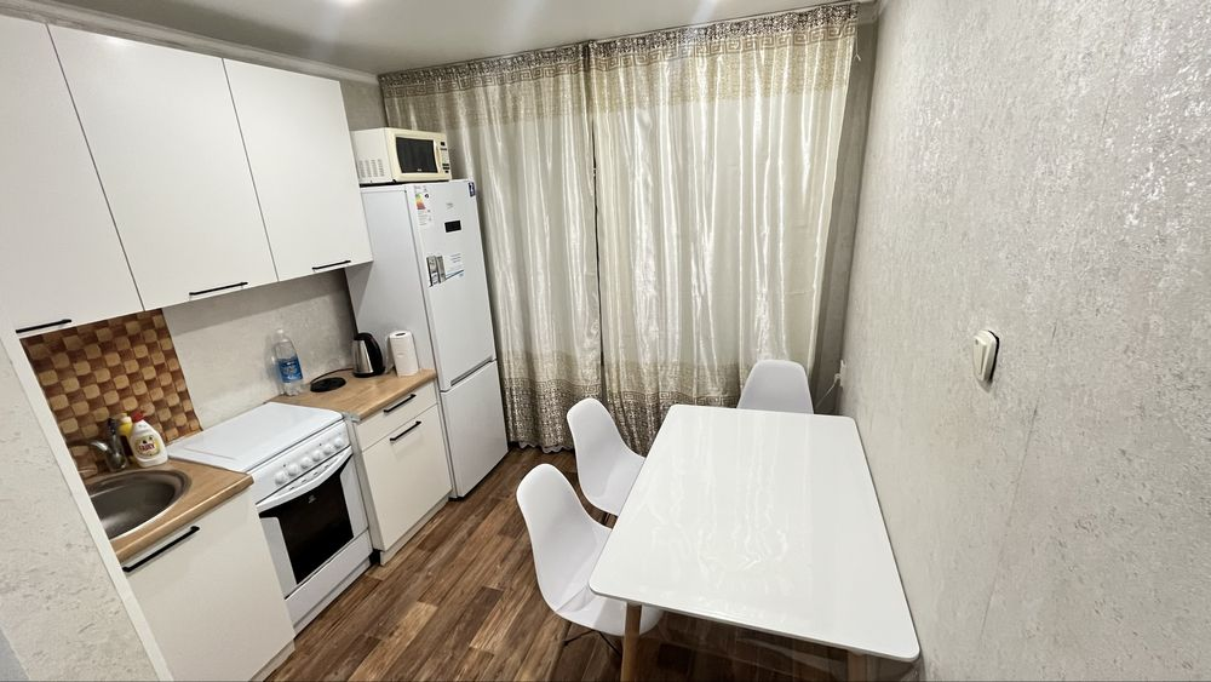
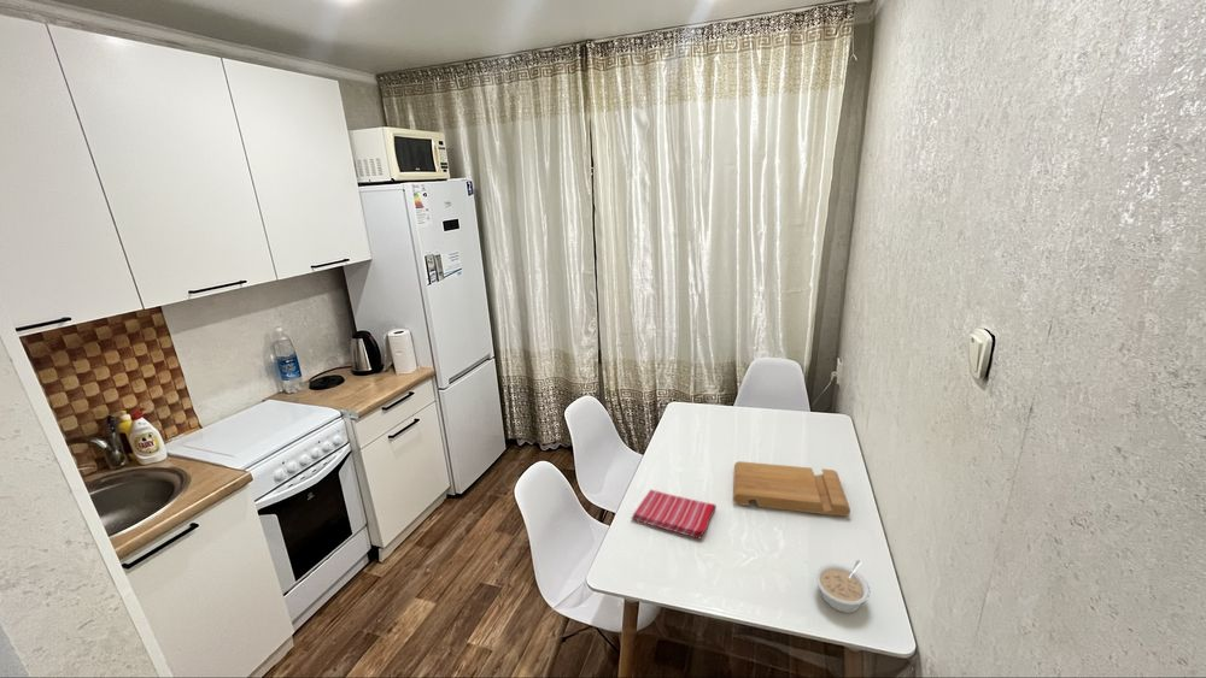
+ legume (841, 586)
+ dish towel (674, 511)
+ cutting board (786, 487)
